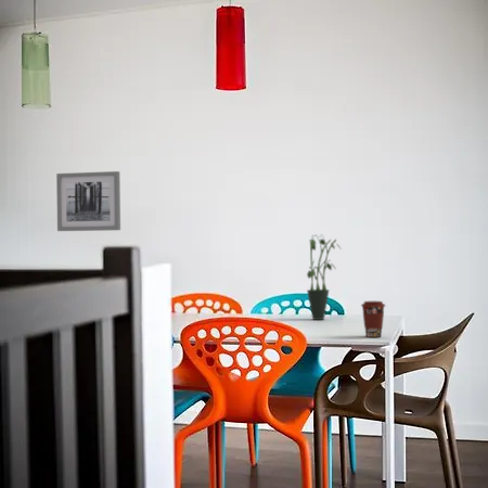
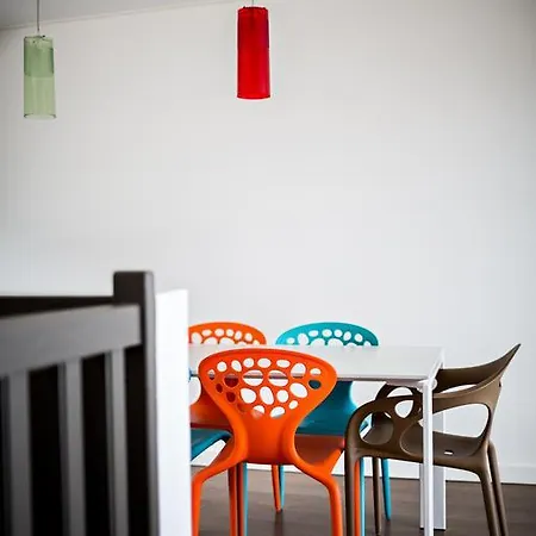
- coffee cup (373, 319)
- wall art (88, 201)
- potted plant (322, 277)
